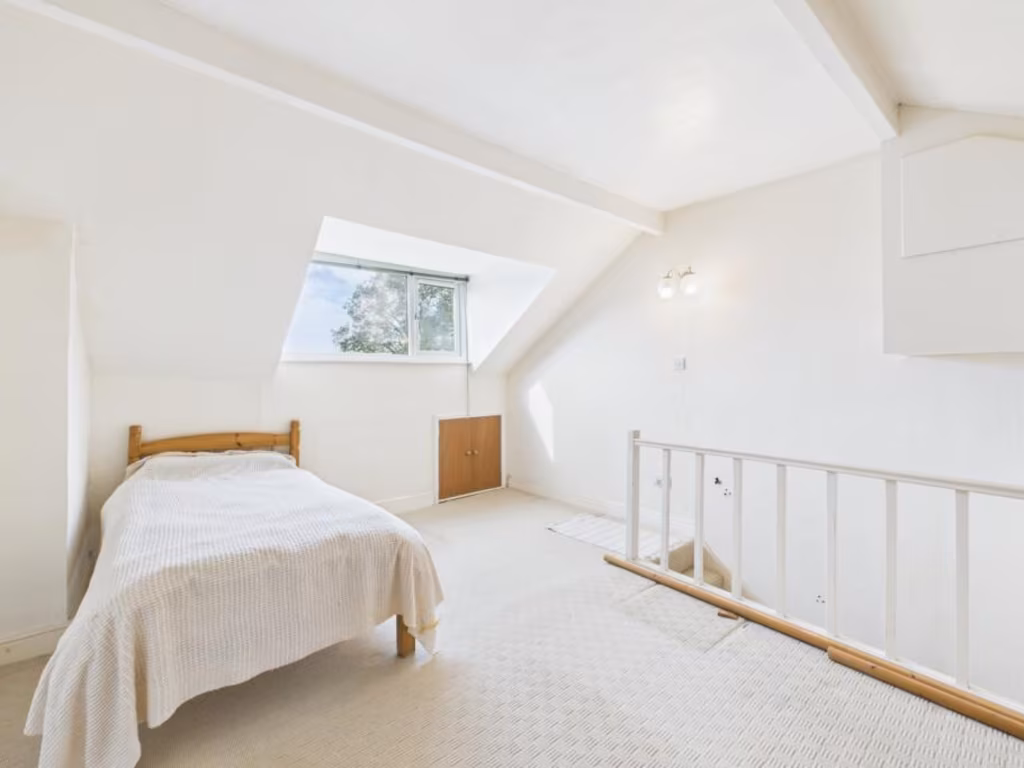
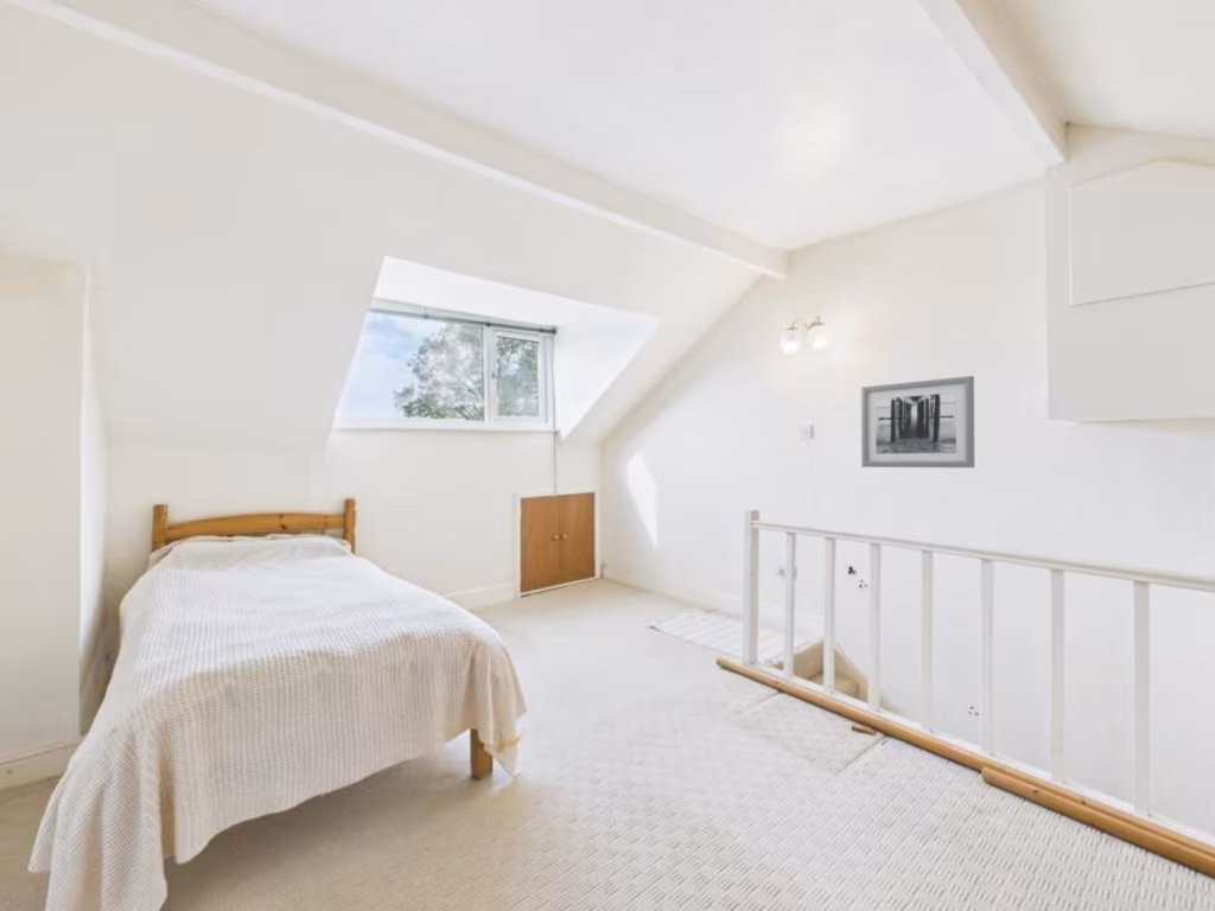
+ wall art (914, 425)
